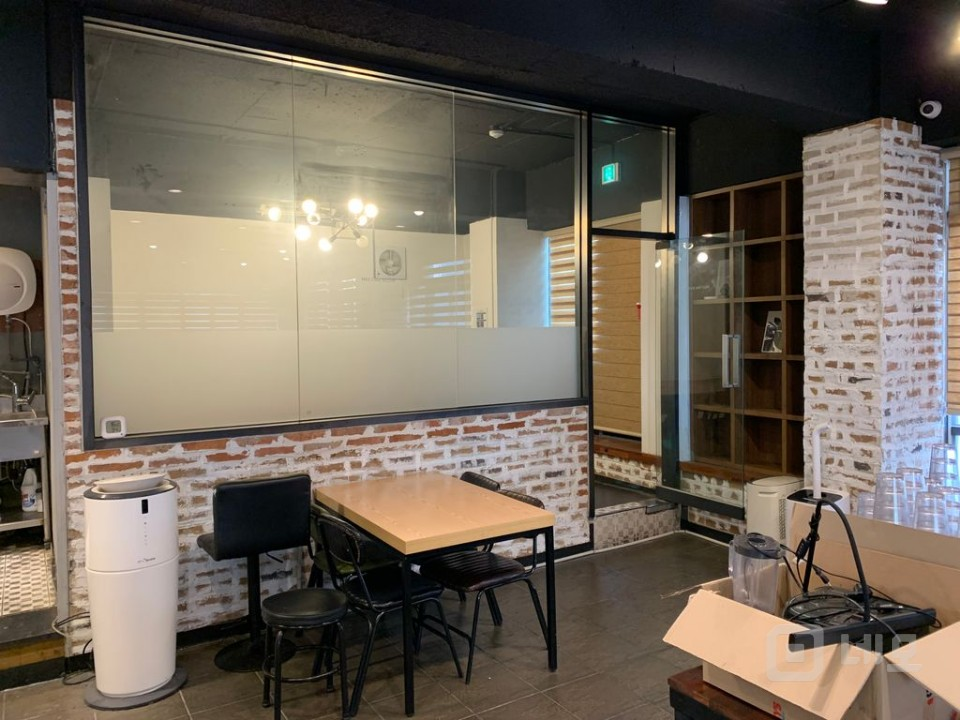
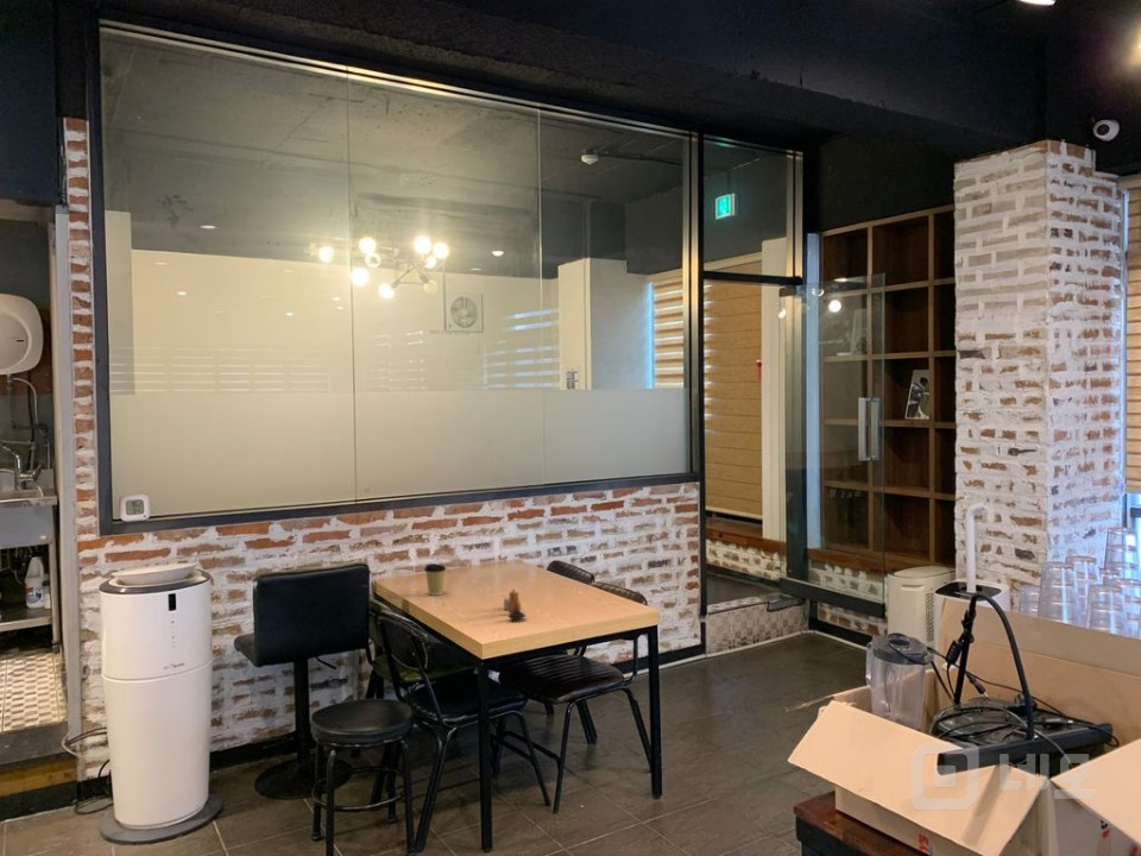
+ coffee cup (435, 579)
+ teapot (513, 600)
